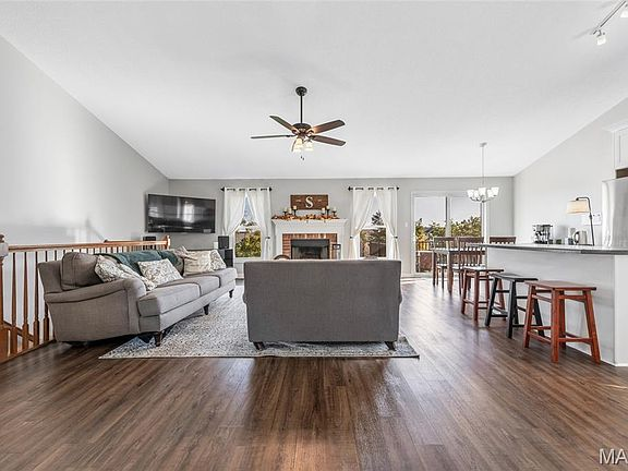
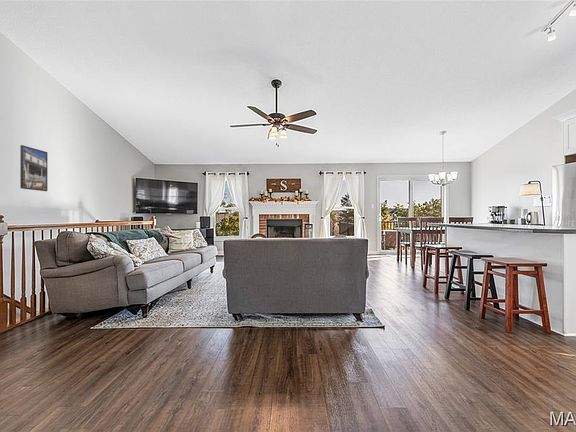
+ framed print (34, 169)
